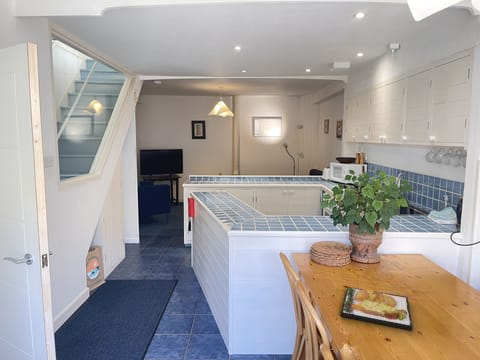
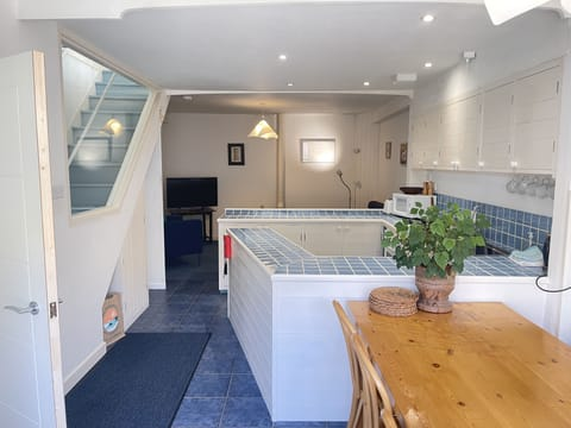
- food plate (375, 303)
